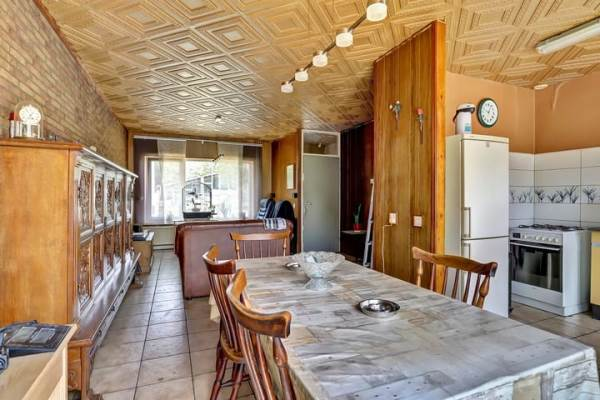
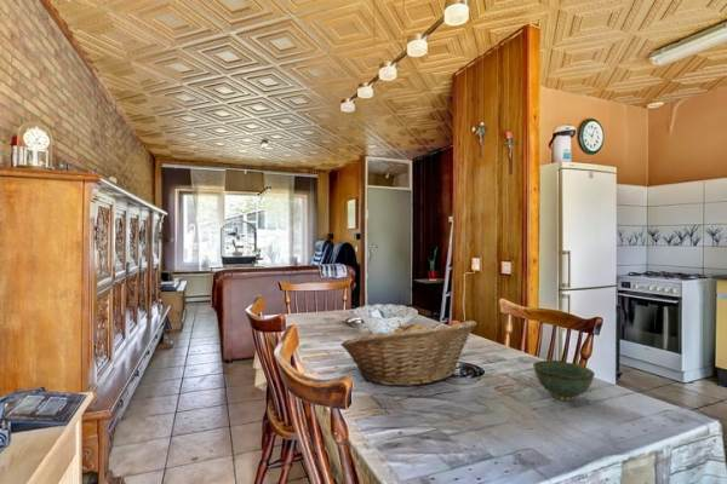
+ bowl (562, 382)
+ fruit basket (410, 345)
